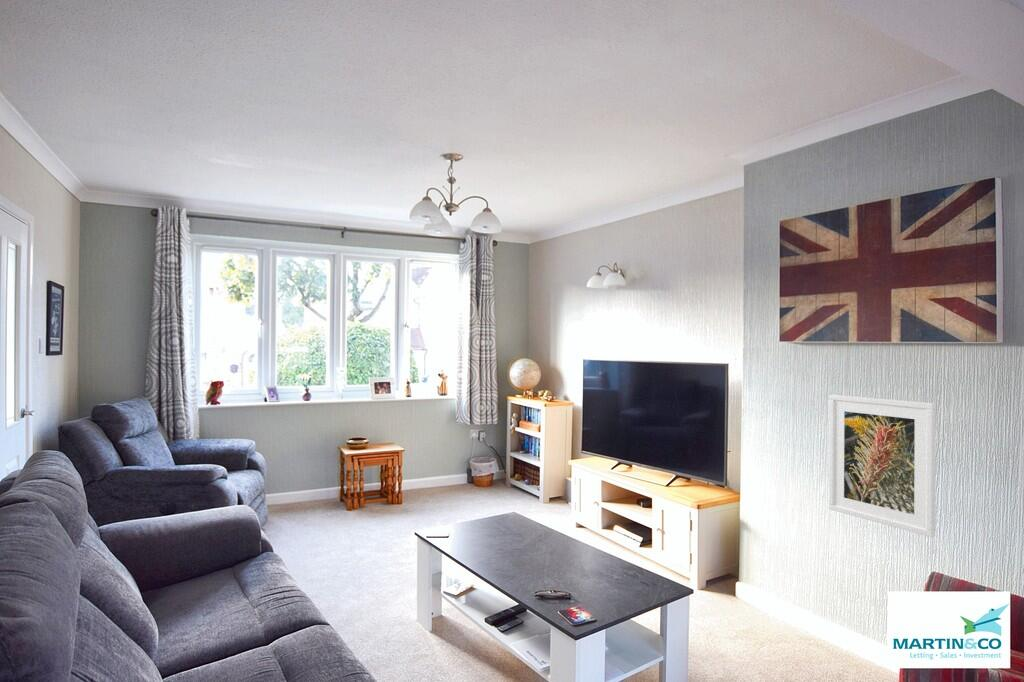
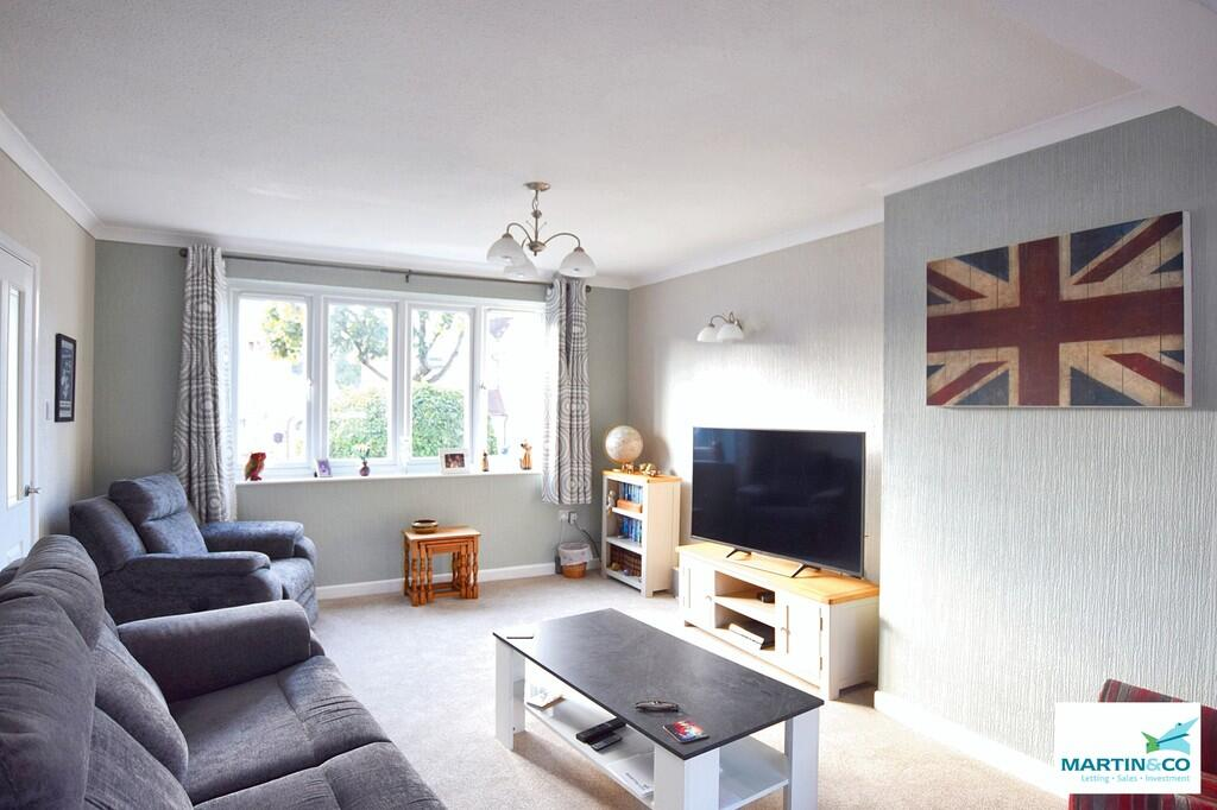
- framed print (878, 460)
